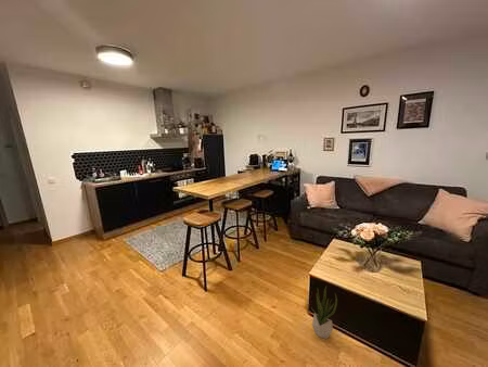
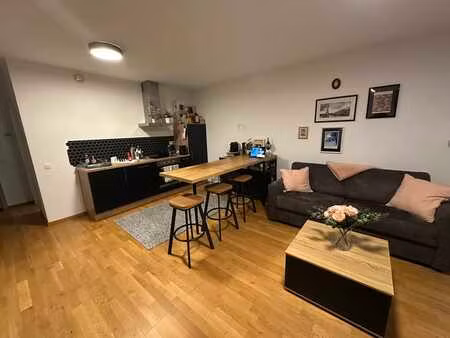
- potted plant (324, 313)
